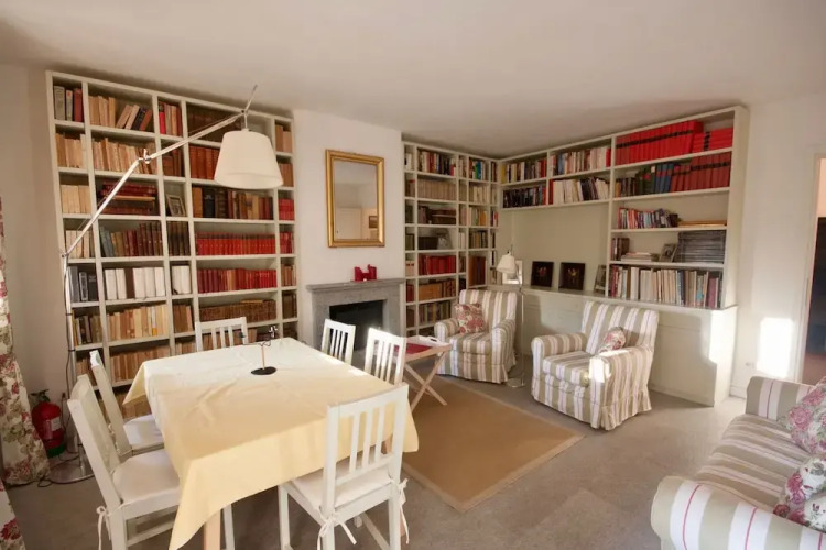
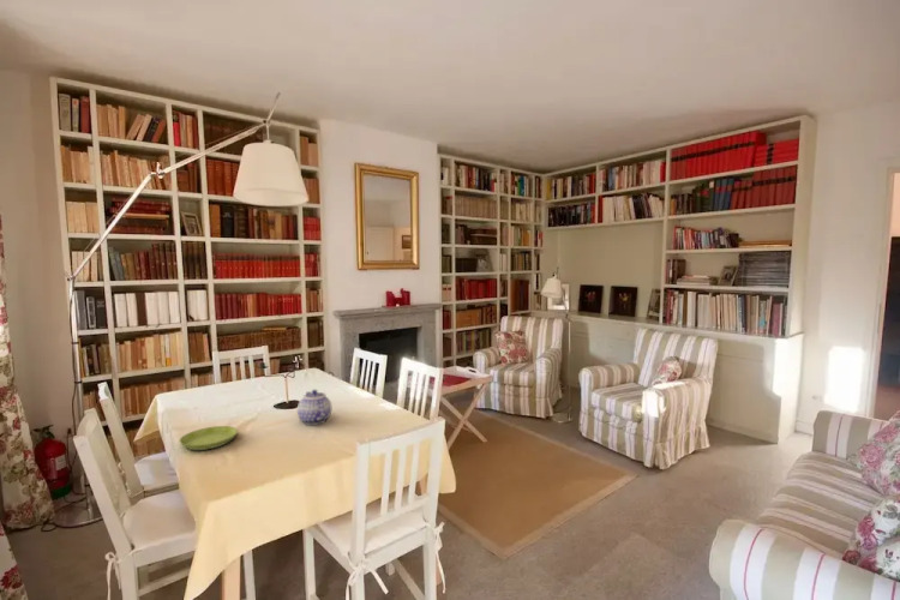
+ saucer (209, 438)
+ teapot (314, 406)
